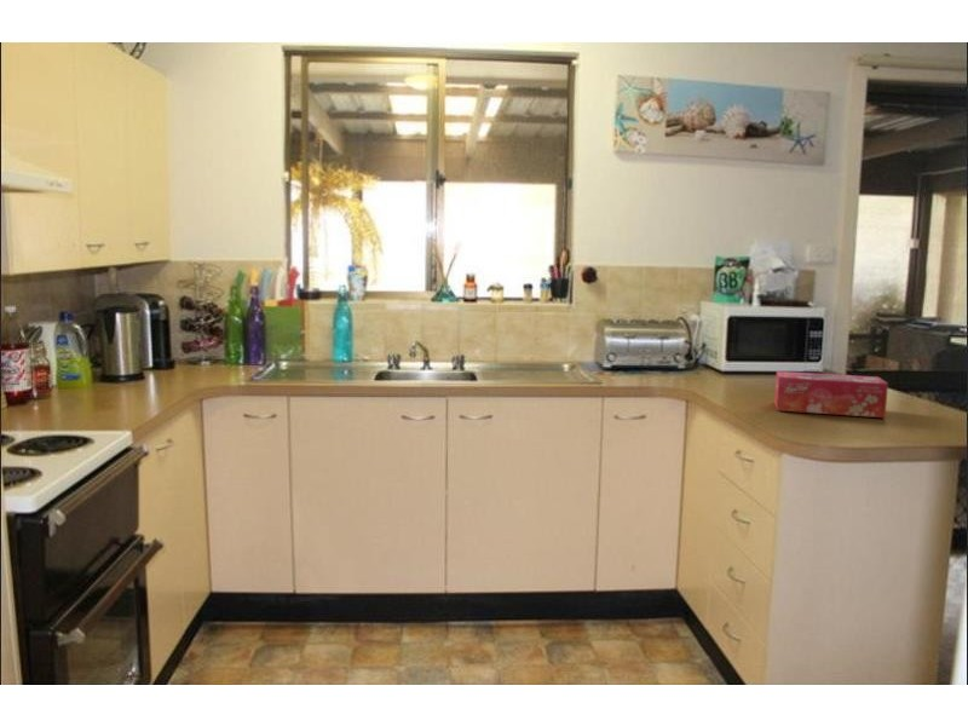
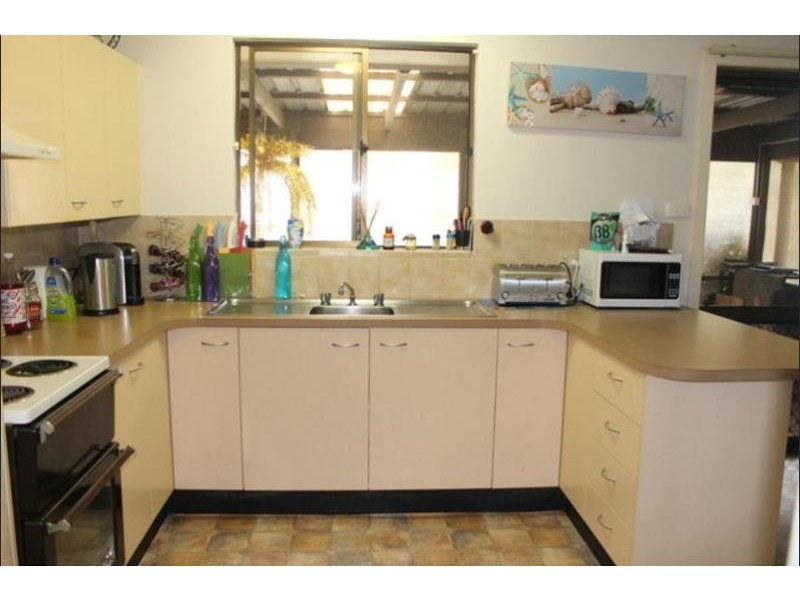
- tissue box (828, 393)
